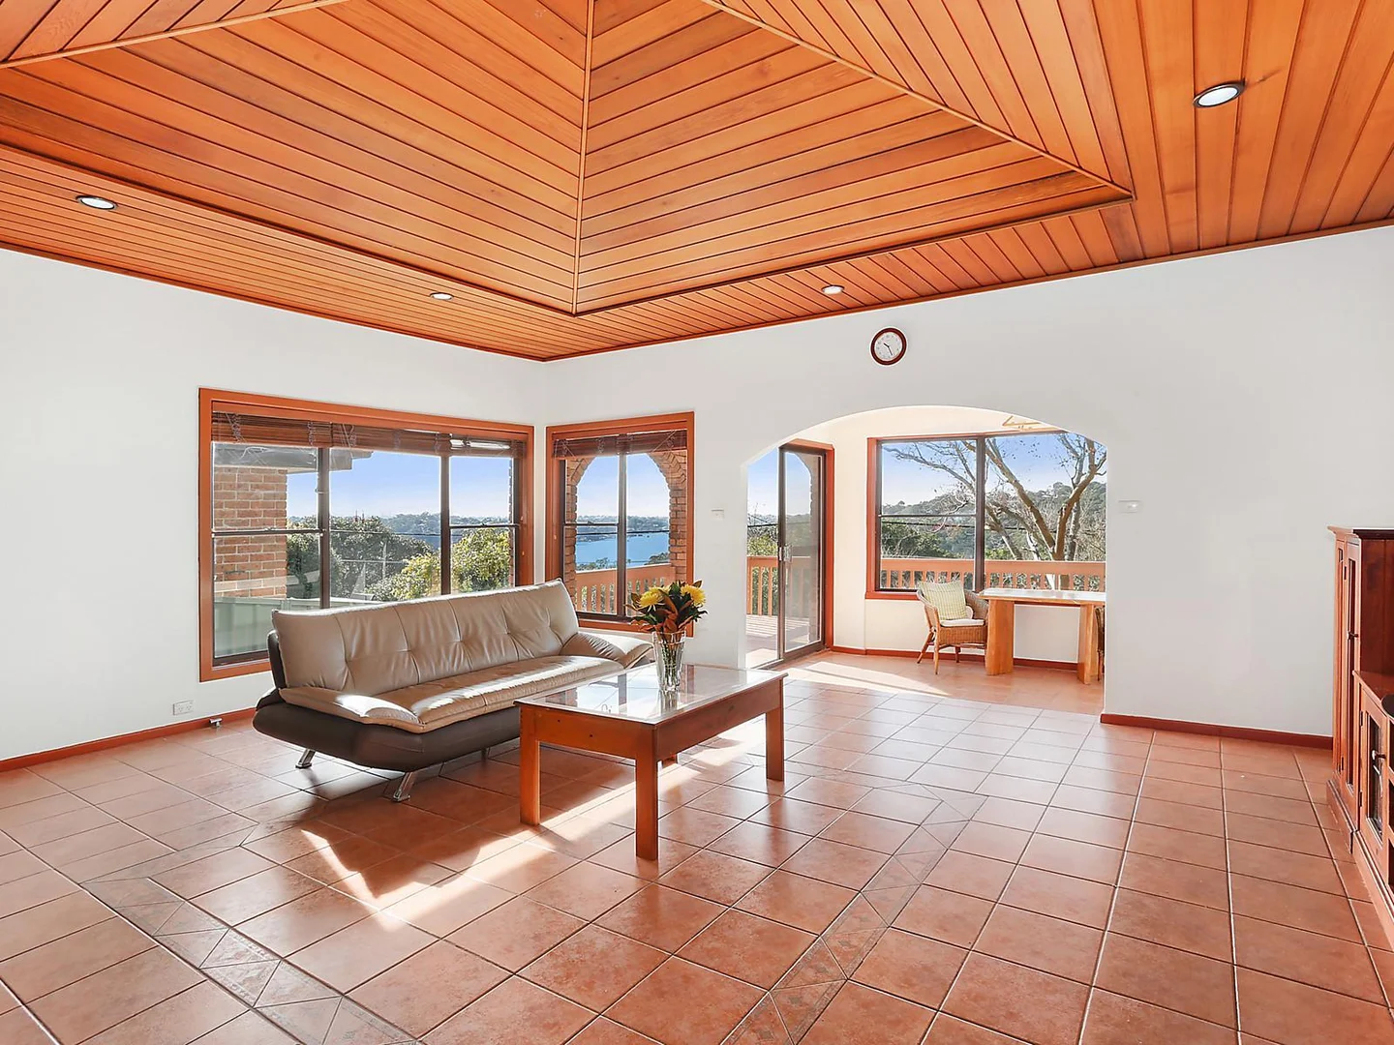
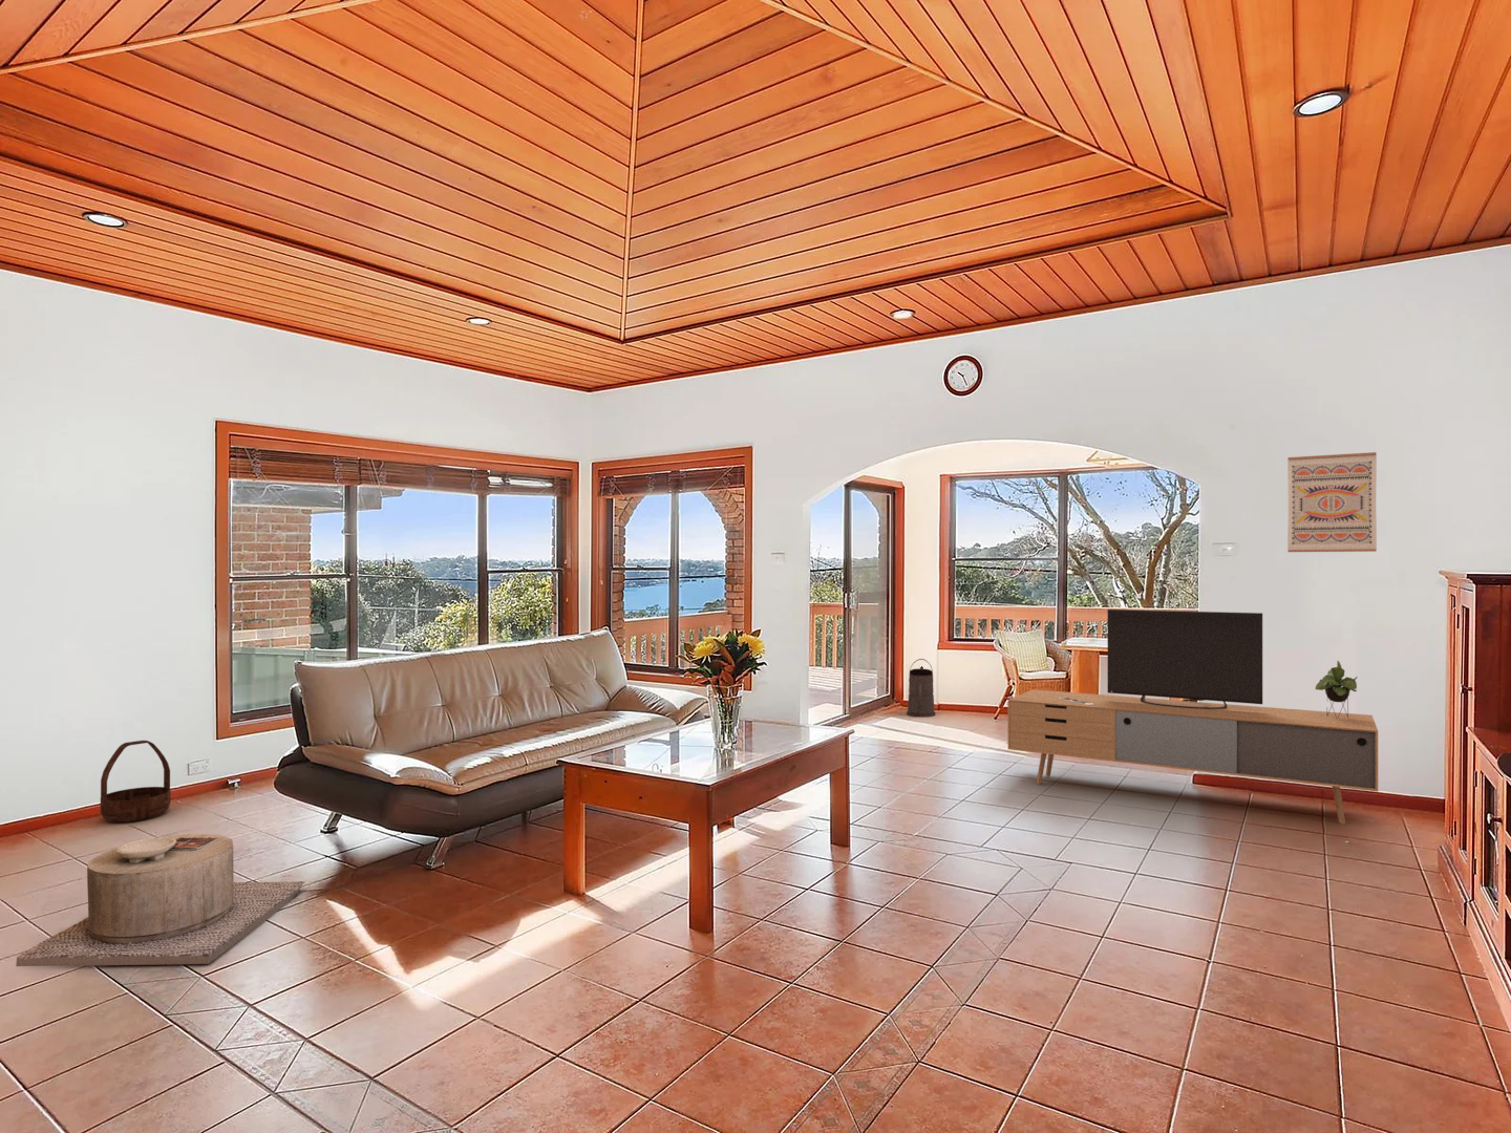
+ side table (175, 881)
+ basket (136, 788)
+ watering can (921, 686)
+ media console (1180, 703)
+ wall art (1330, 502)
